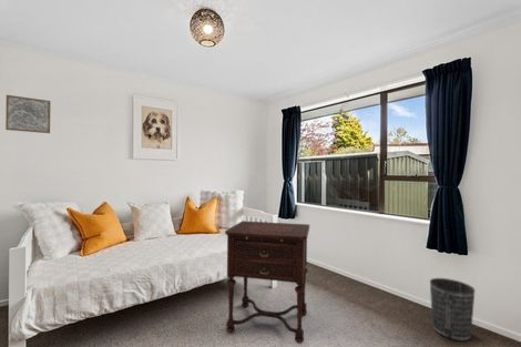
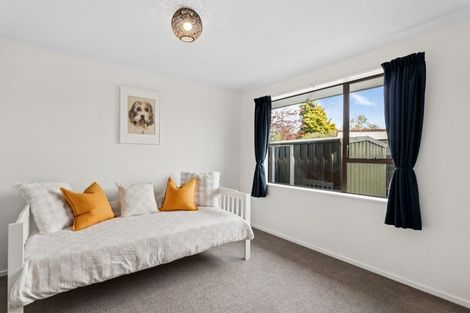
- wall art (29, 114)
- side table (268, 275)
- wastebasket (451, 307)
